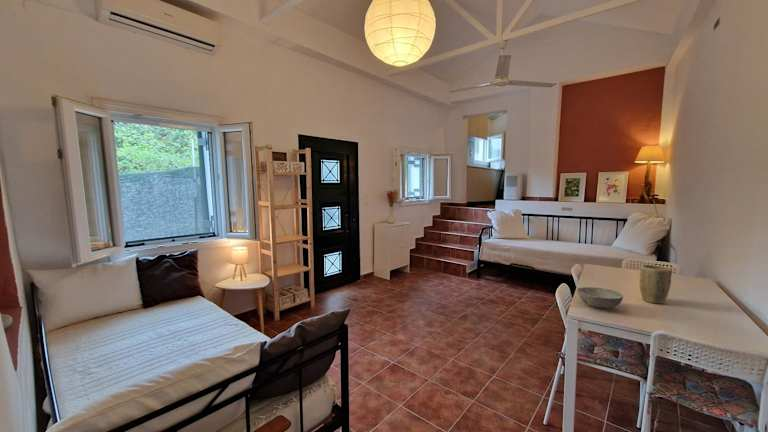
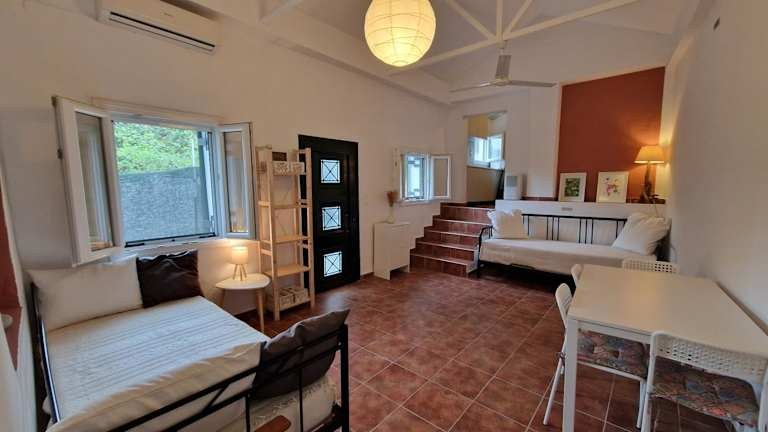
- plant pot (654, 284)
- bowl (598, 298)
